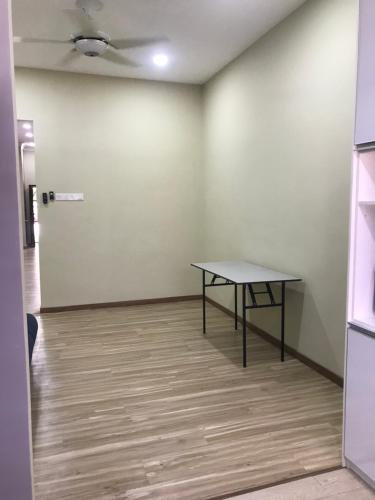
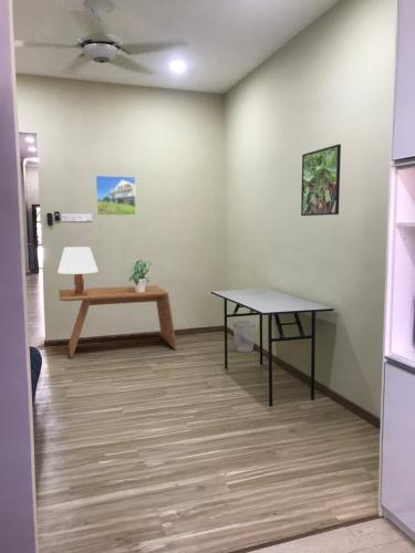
+ potted plant (141, 275)
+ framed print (115, 196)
+ desk (116, 303)
+ wastebasket (243, 336)
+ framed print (319, 182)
+ table lamp (77, 271)
